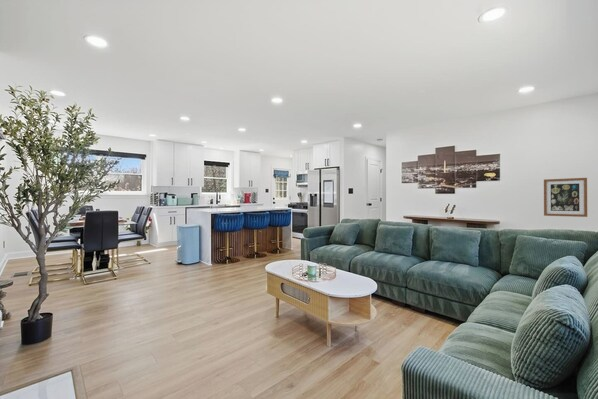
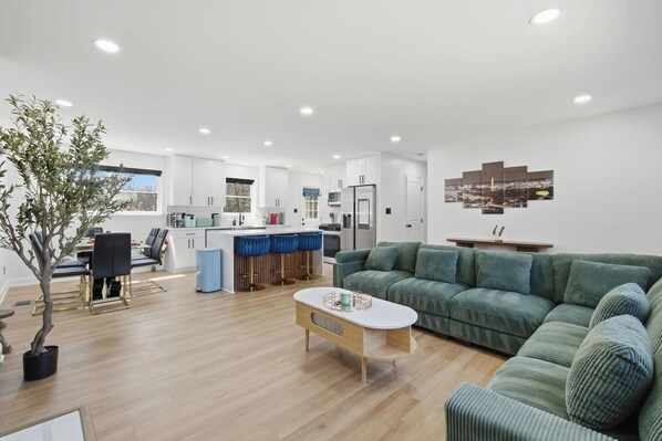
- wall art (564, 197)
